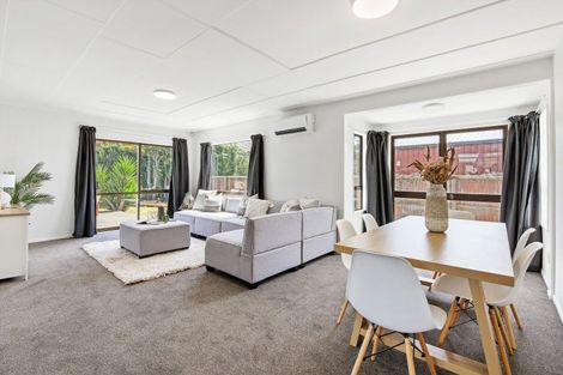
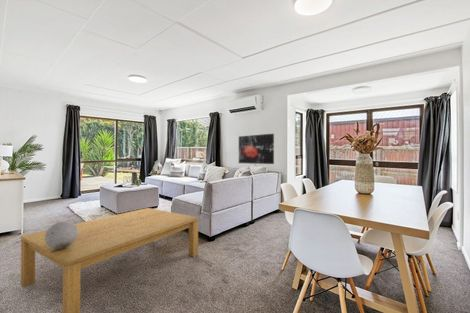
+ wall art (255, 149)
+ coffee table (121, 246)
+ decorative sphere (62, 234)
